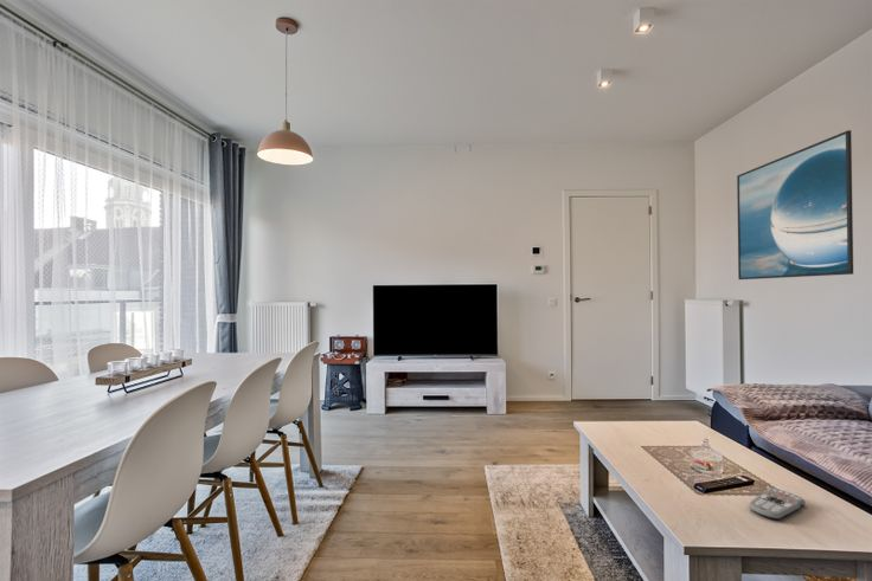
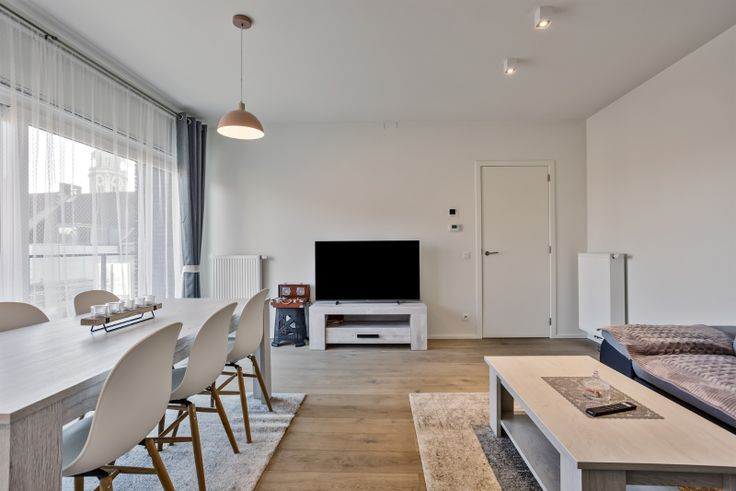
- remote control (775, 503)
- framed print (786, 217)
